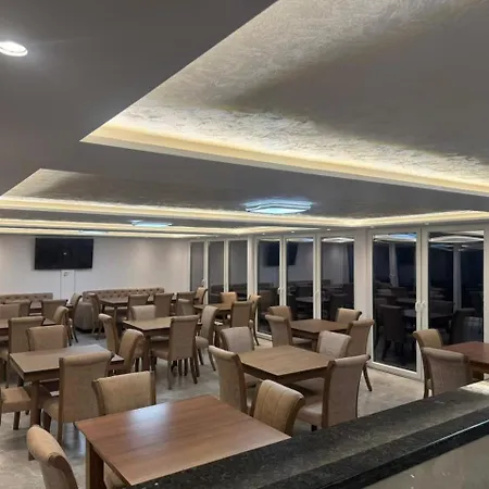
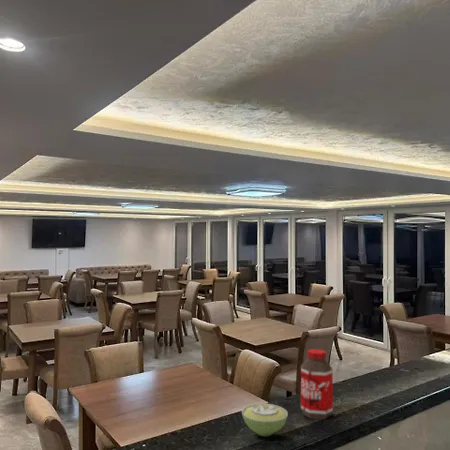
+ bottle (316, 382)
+ sugar bowl (264, 418)
